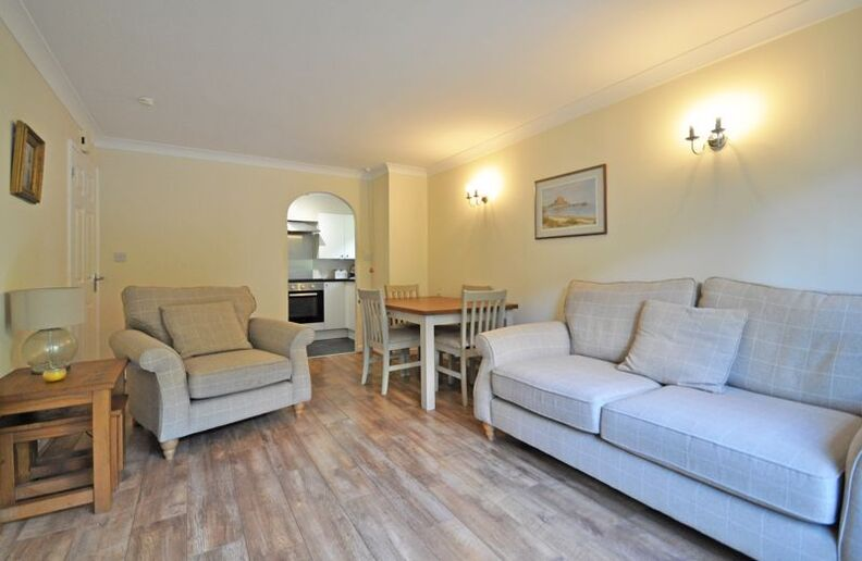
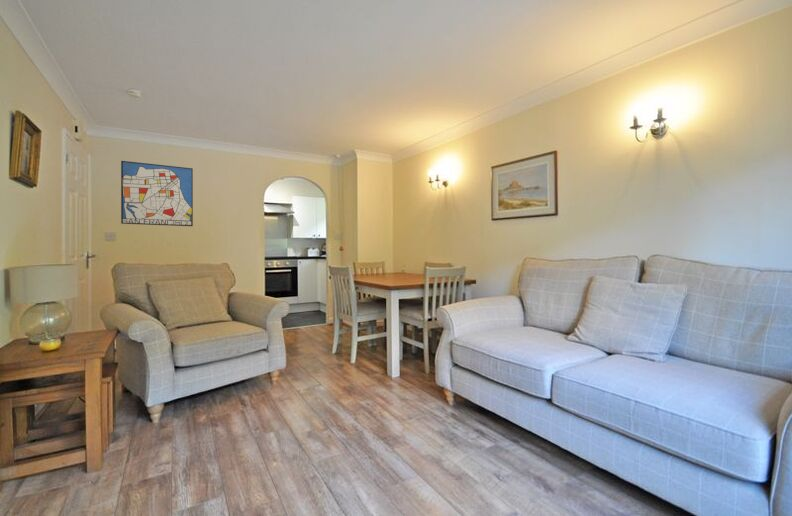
+ wall art (158, 194)
